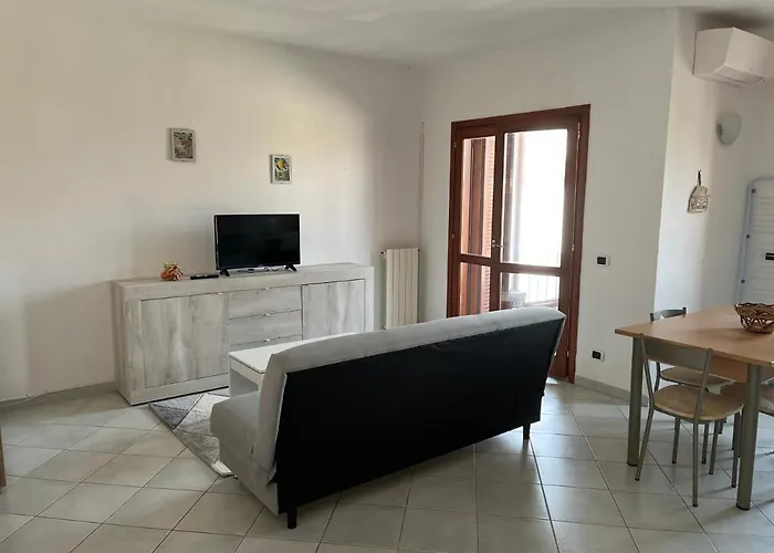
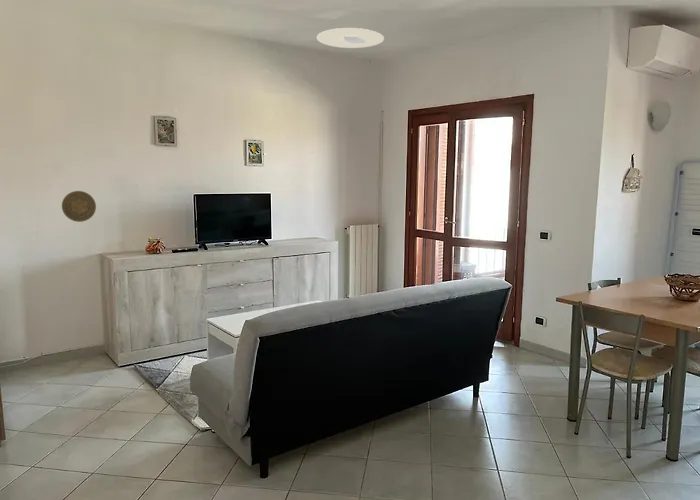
+ decorative plate (79, 206)
+ ceiling light (350, 35)
